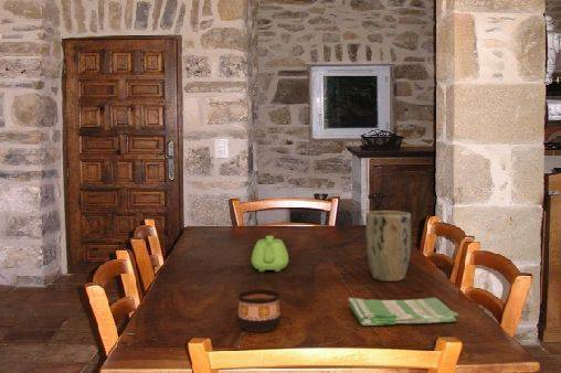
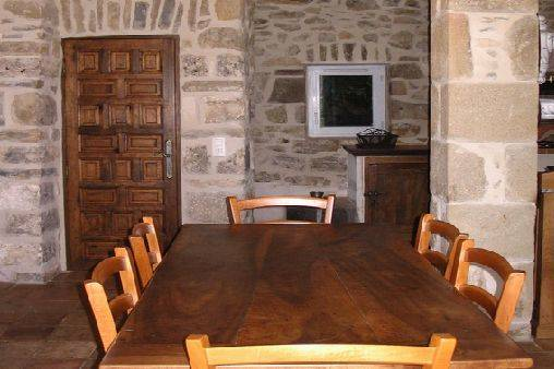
- dish towel (400, 309)
- cup (261, 310)
- plant pot (388, 245)
- teapot (269, 253)
